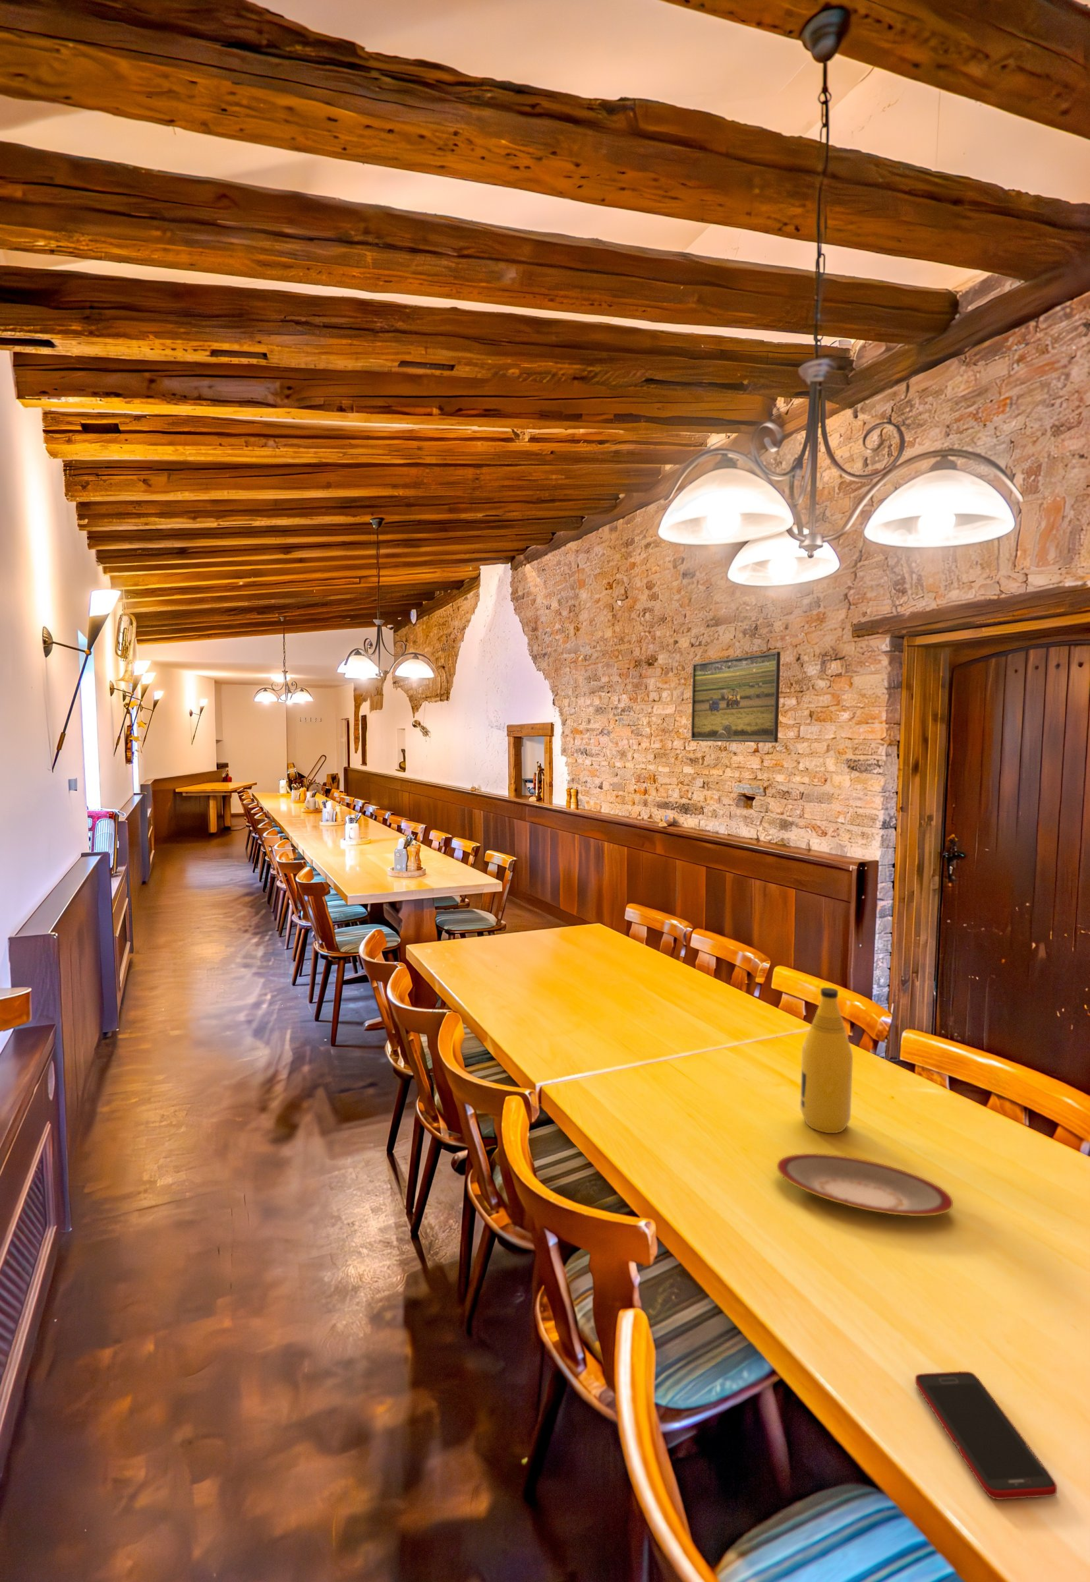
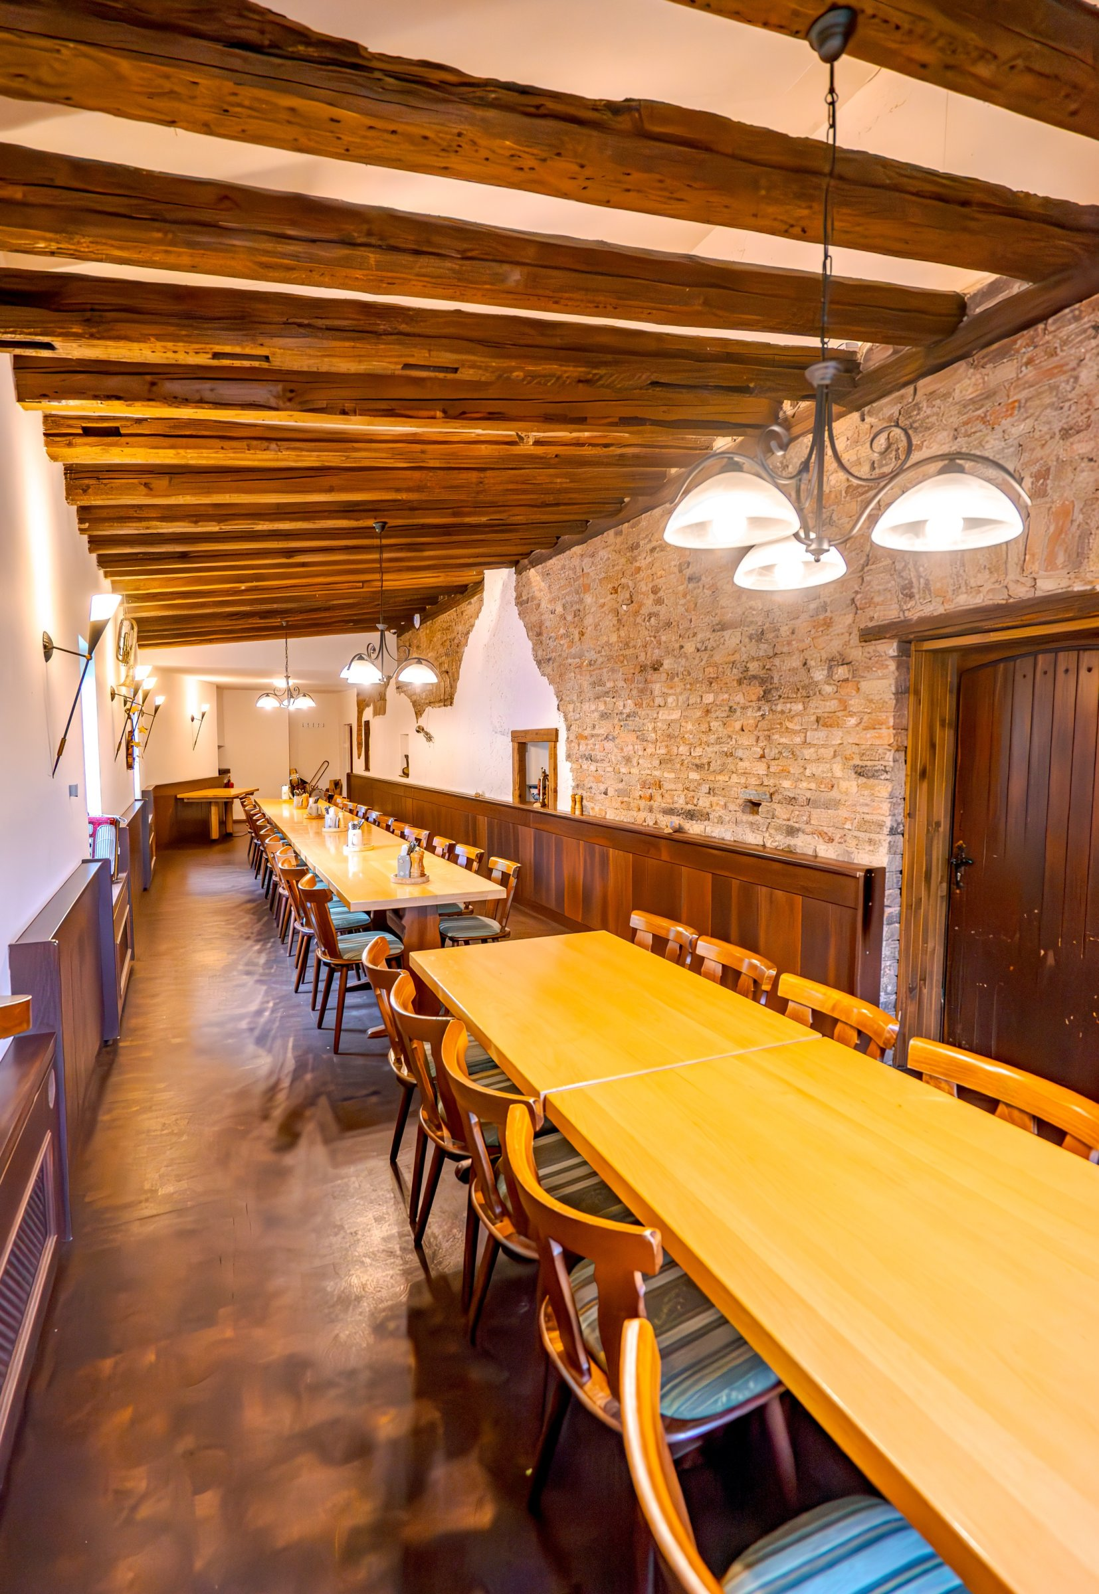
- bottle (827, 1057)
- plate (860, 1189)
- cell phone (979, 1431)
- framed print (732, 700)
